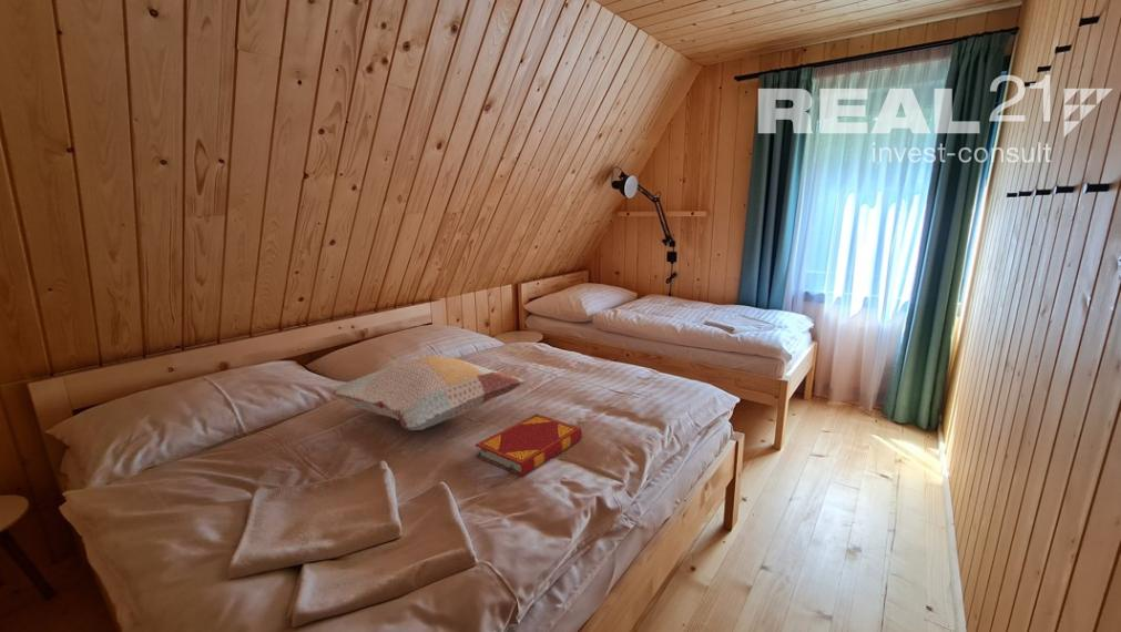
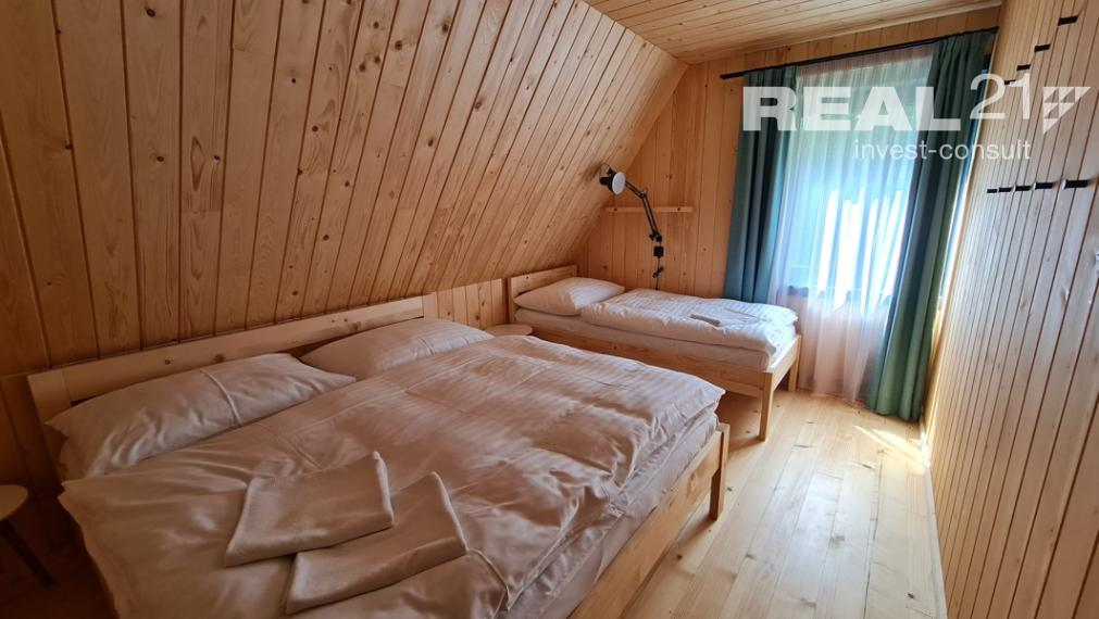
- decorative pillow (429, 386)
- hardback book (530, 441)
